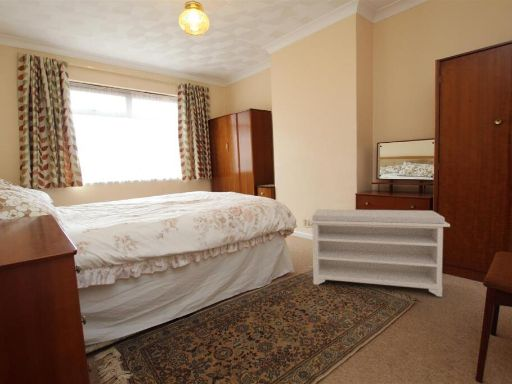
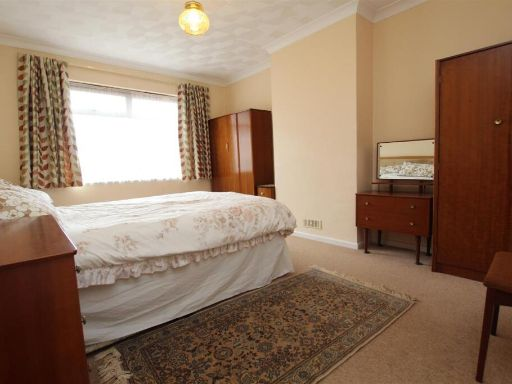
- bench (372, 247)
